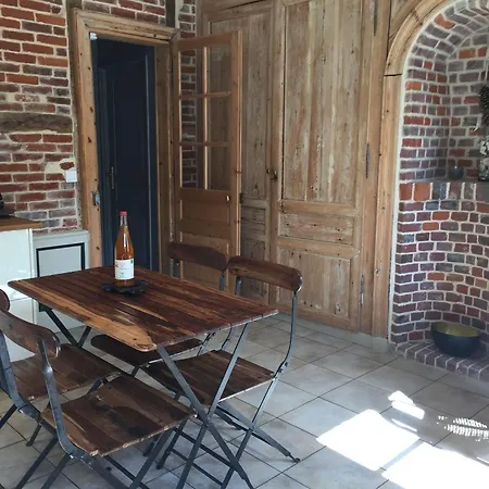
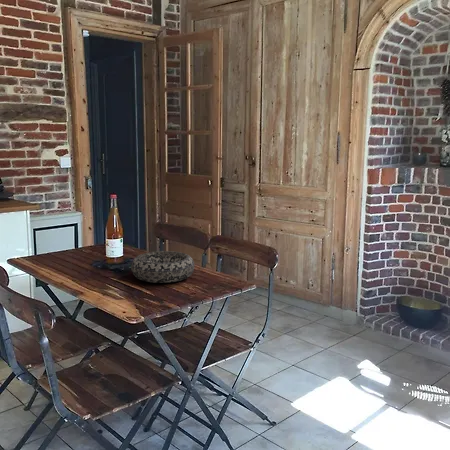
+ decorative bowl (163, 266)
